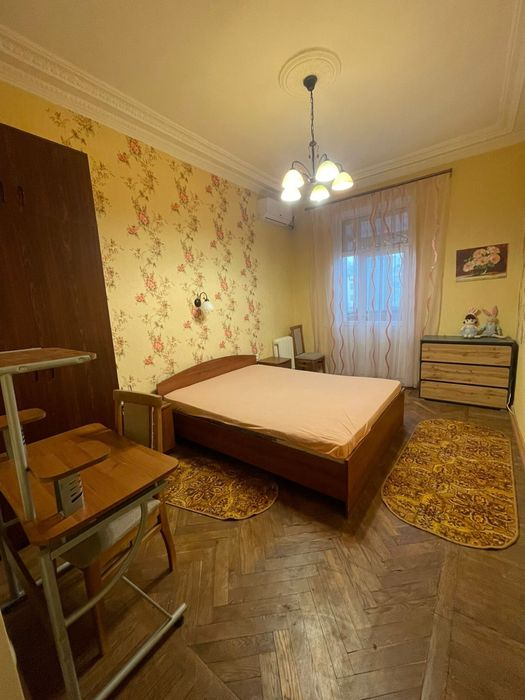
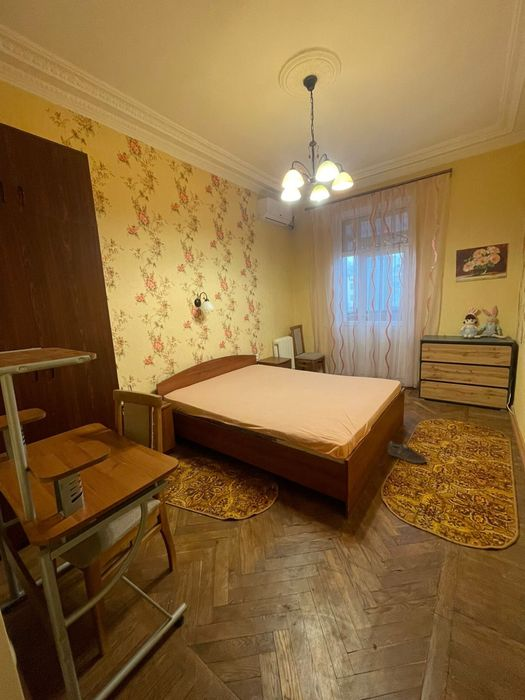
+ sneaker (406, 451)
